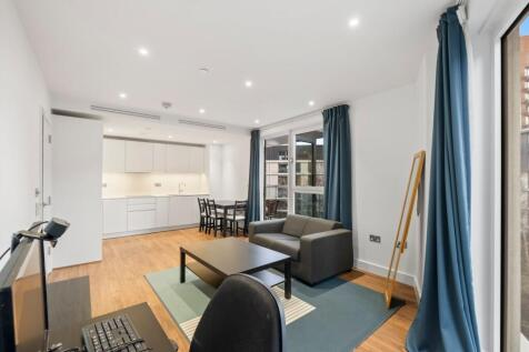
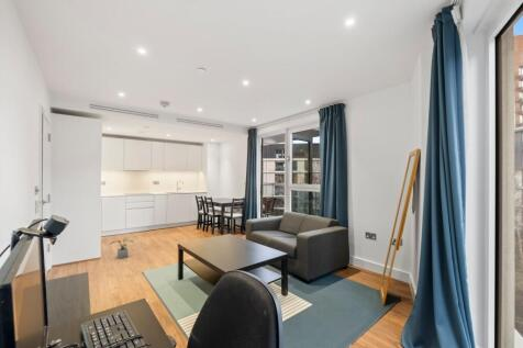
+ potted plant (121, 248)
